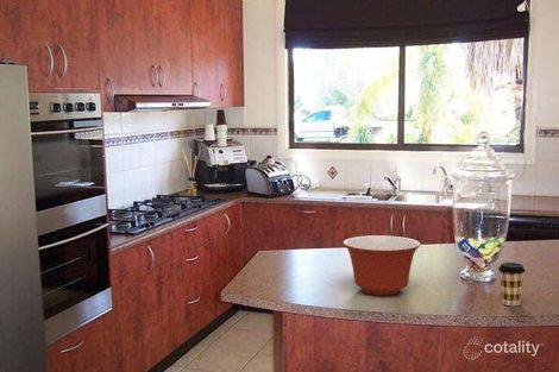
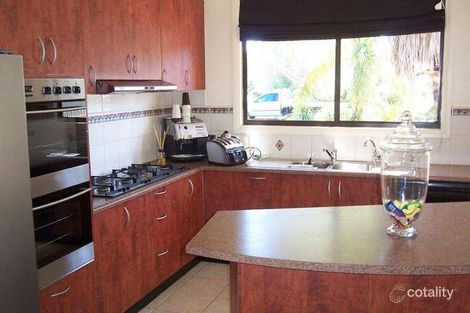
- coffee cup (510, 284)
- mixing bowl (381, 266)
